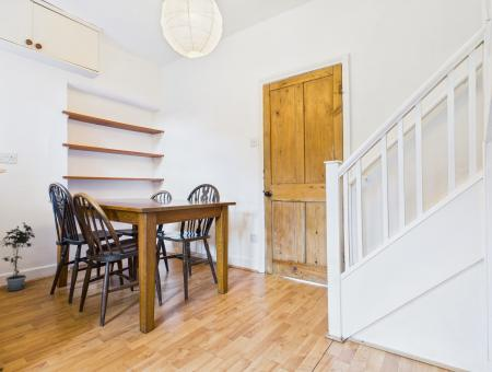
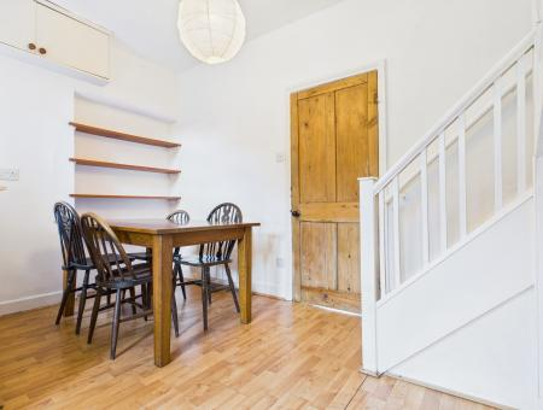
- potted plant (17, 256)
